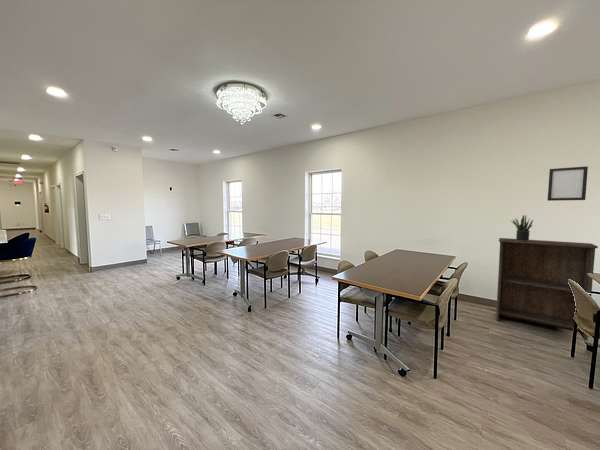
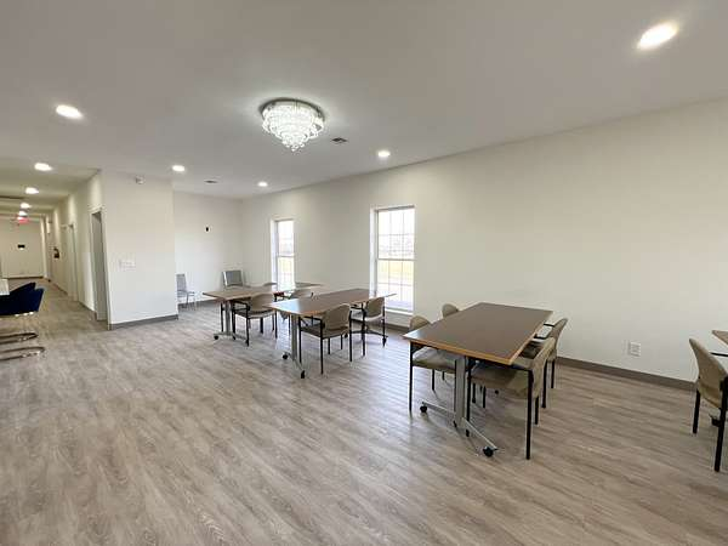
- bookshelf (539, 284)
- potted plant (521, 227)
- picture frame (566, 184)
